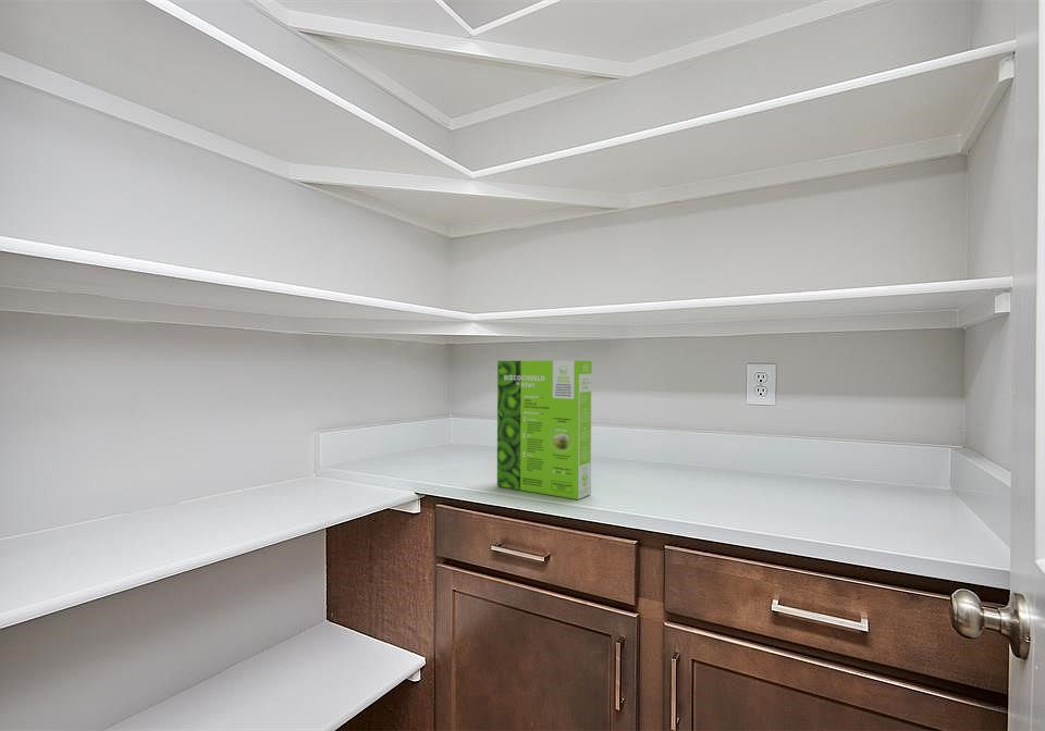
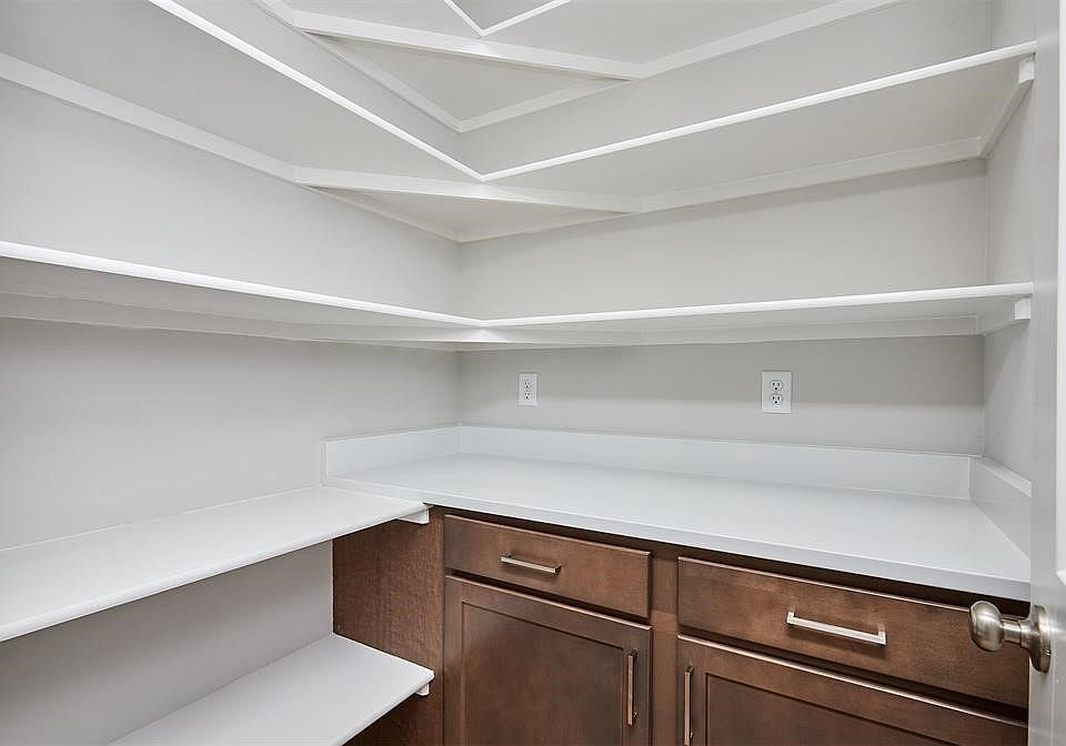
- cake mix box (542, 425)
